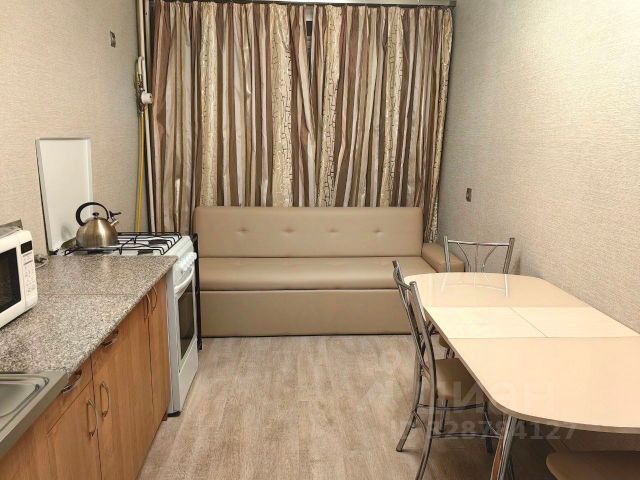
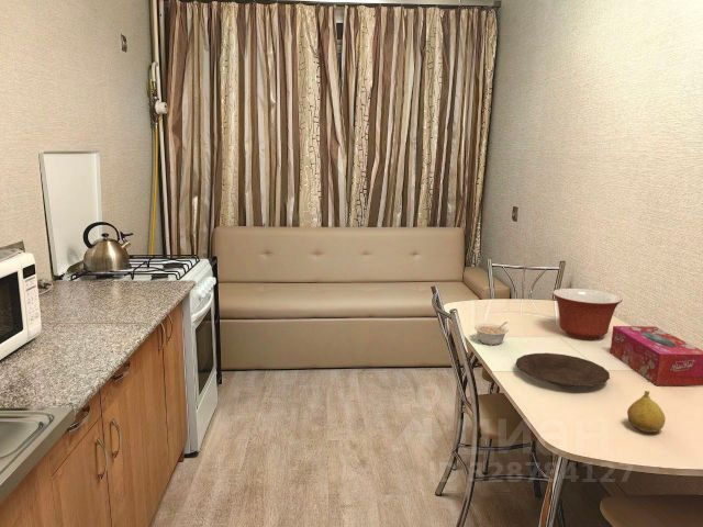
+ mixing bowl (584, 315)
+ legume (491, 333)
+ fruit (646, 410)
+ tissue box (656, 354)
+ plate (560, 371)
